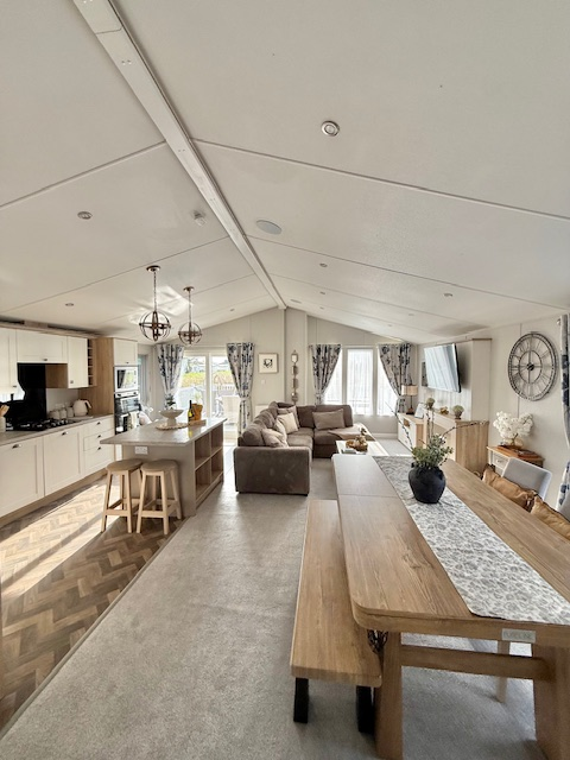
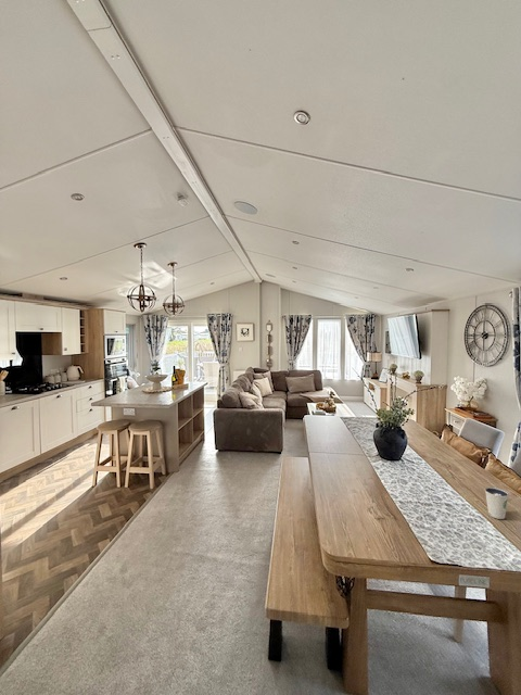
+ dixie cup (496, 503)
